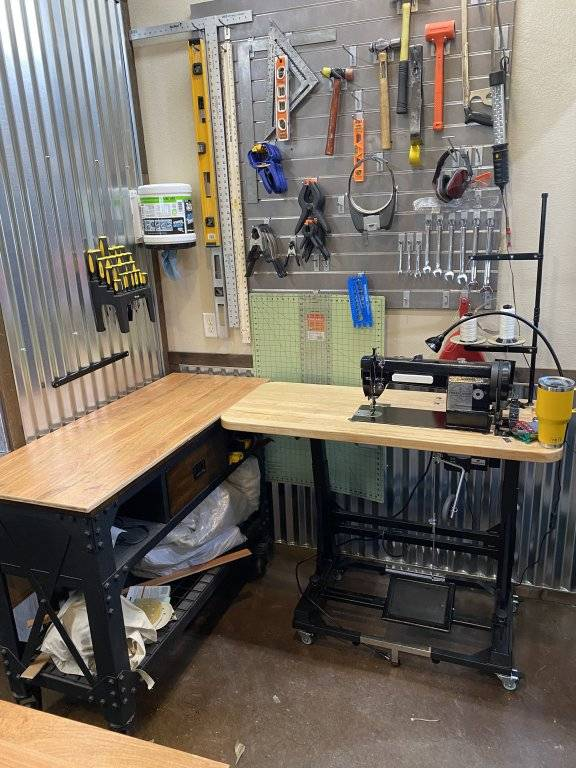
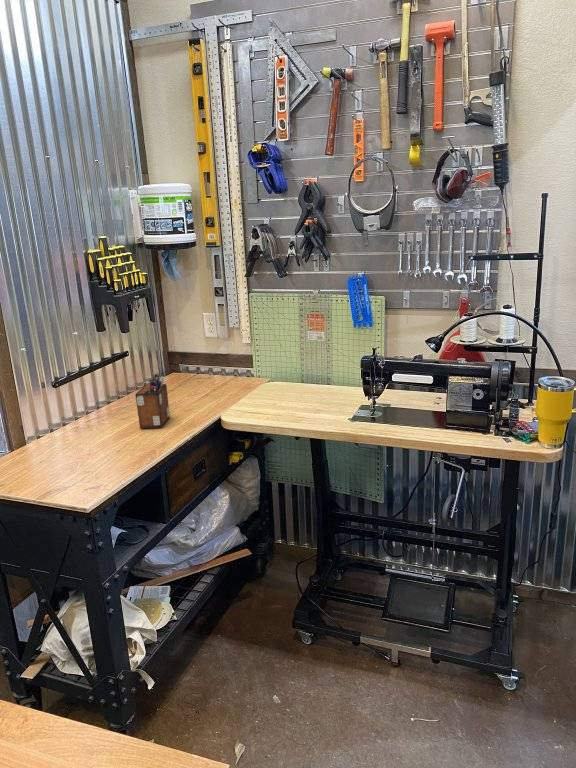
+ desk organizer (152, 399)
